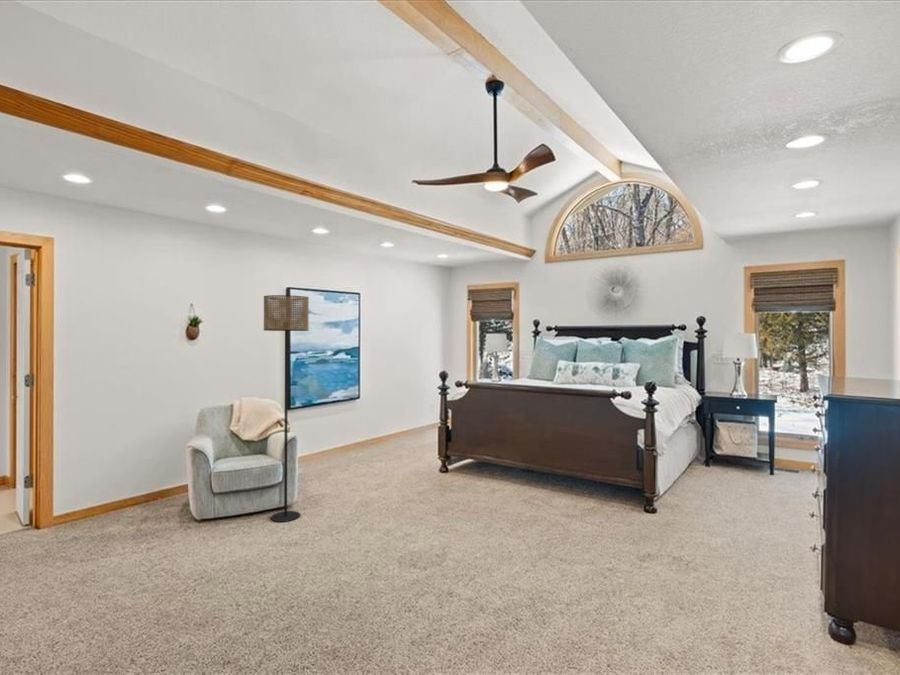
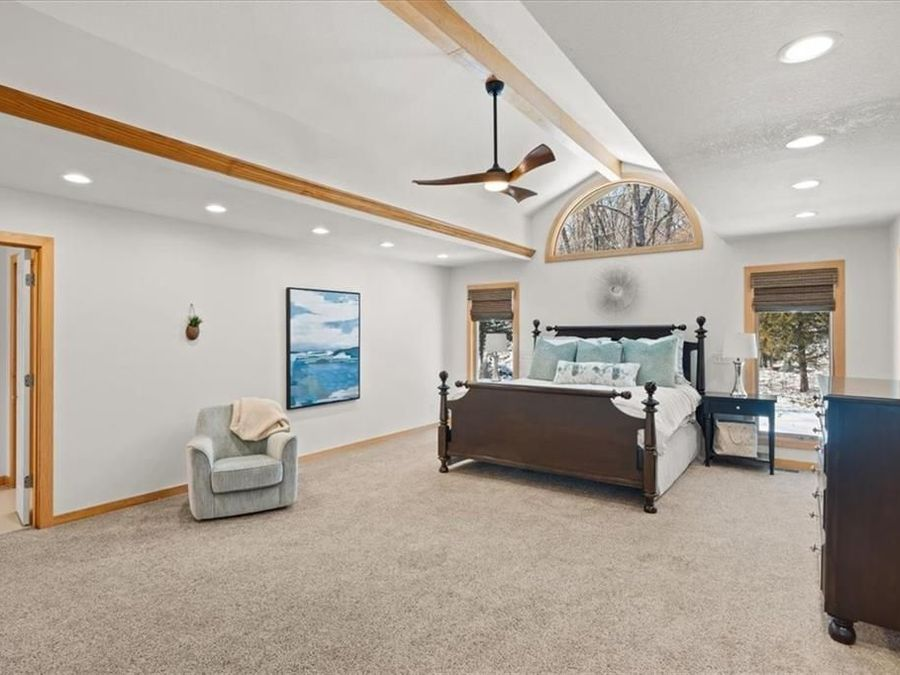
- floor lamp (286, 406)
